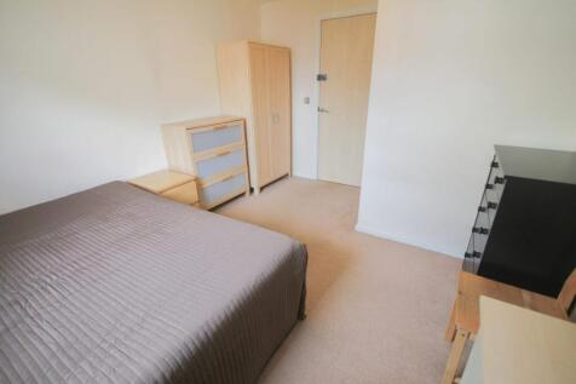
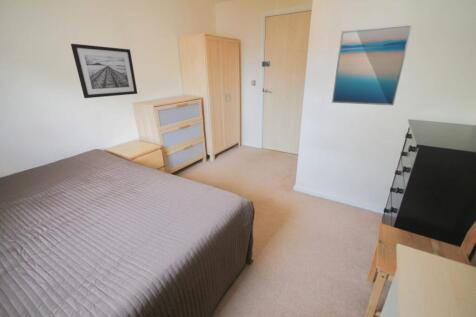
+ wall art (367, 68)
+ wall art (108, 72)
